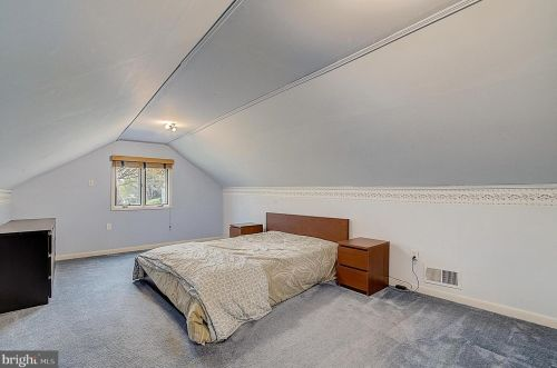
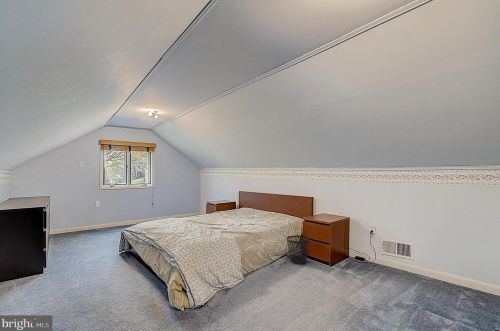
+ wastebasket (298, 249)
